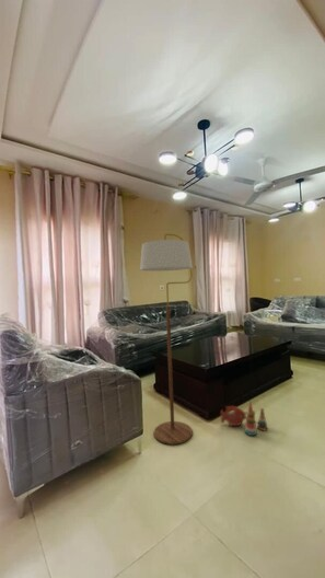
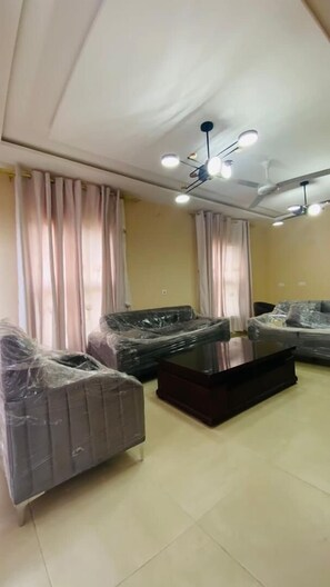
- floor lamp (170, 333)
- stacking toy (243, 412)
